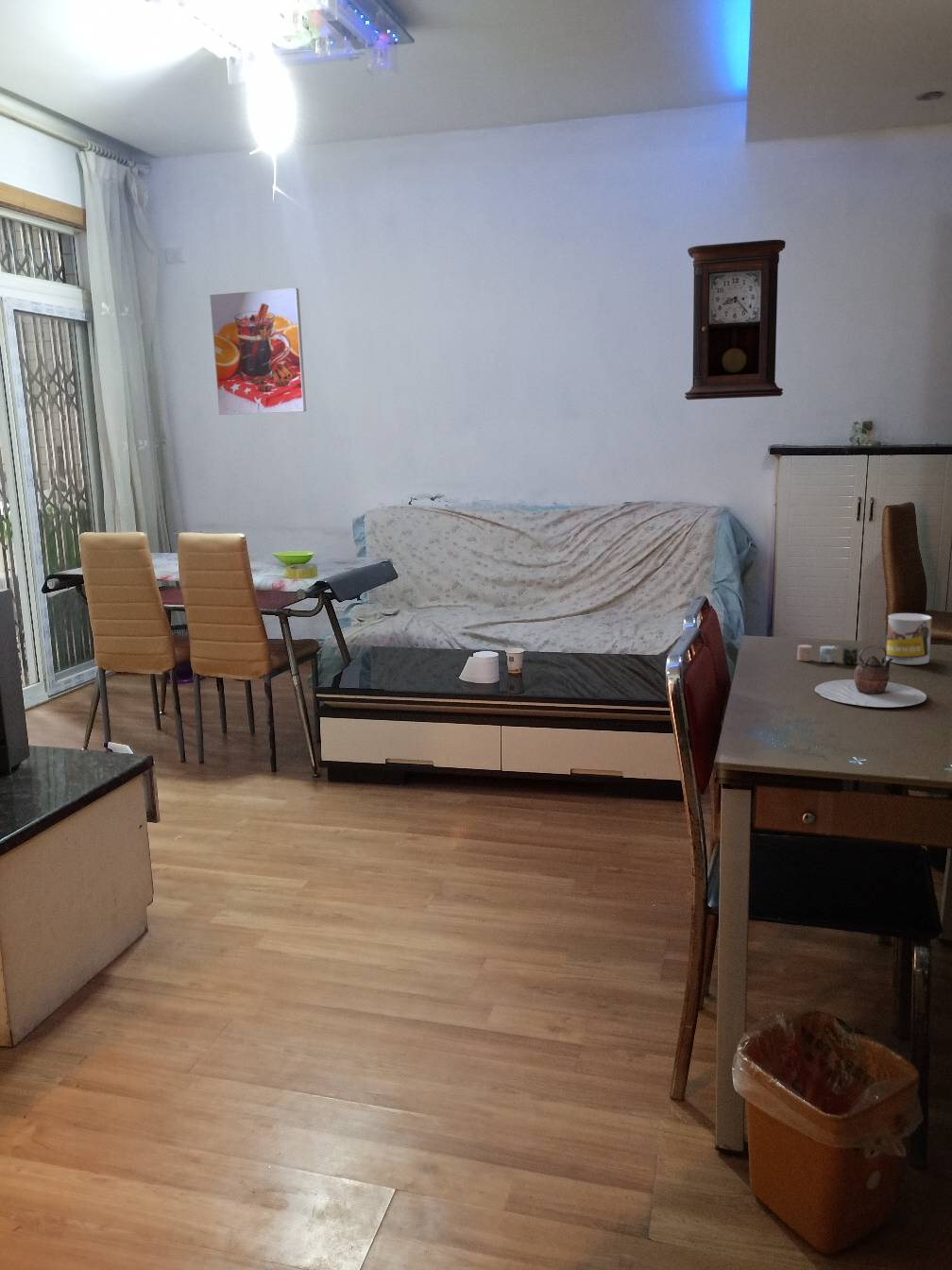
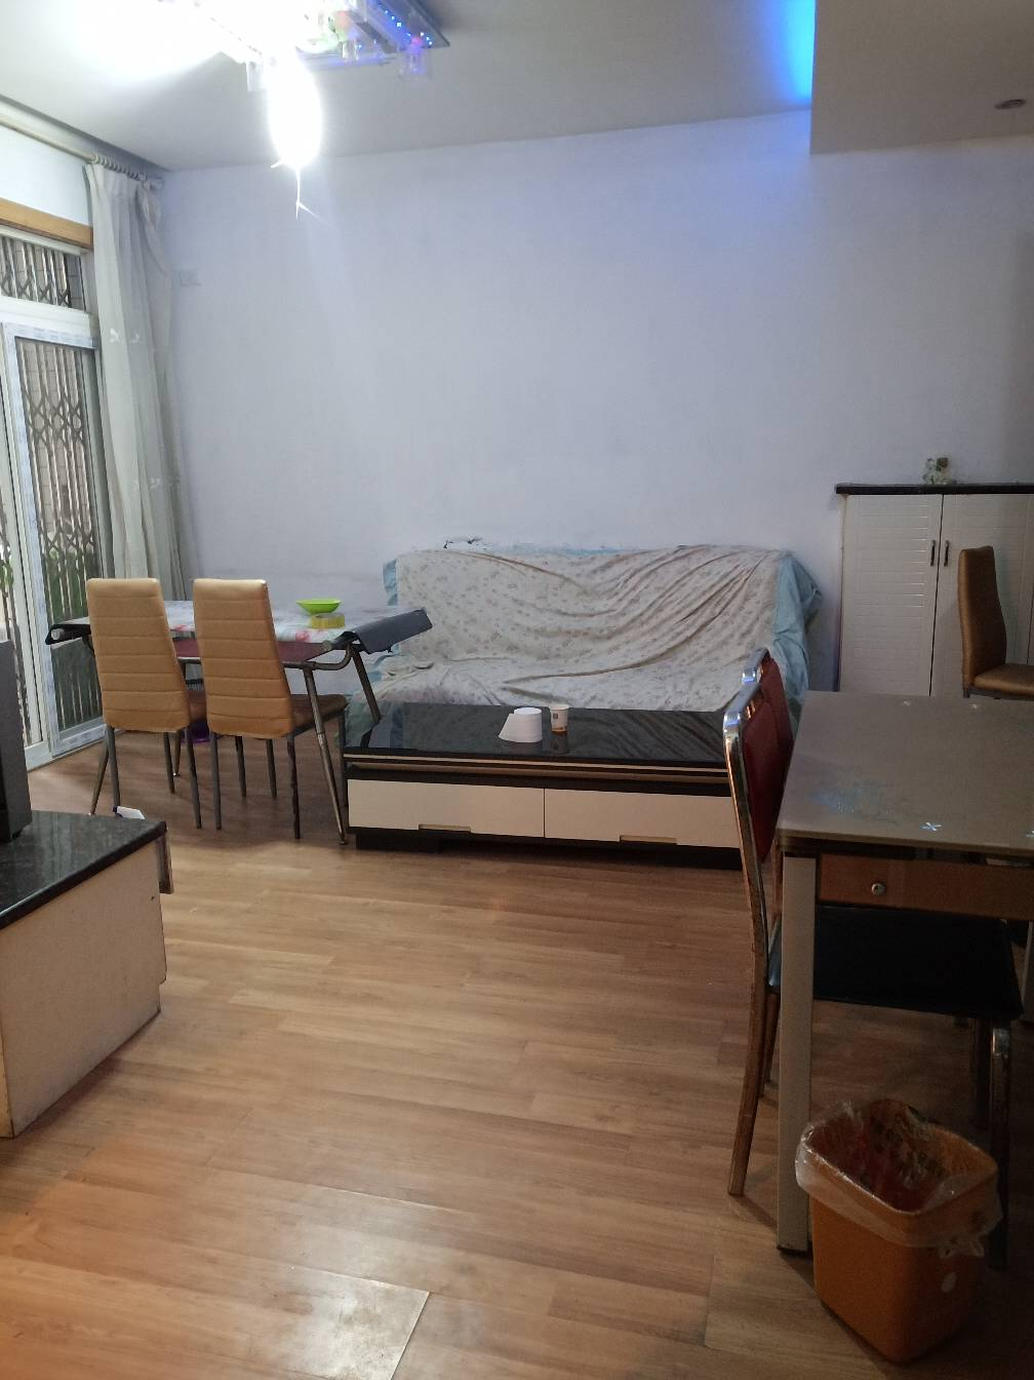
- pendulum clock (734, 322)
- mug (909, 637)
- teapot (870, 670)
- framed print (258, 352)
- candle (826, 654)
